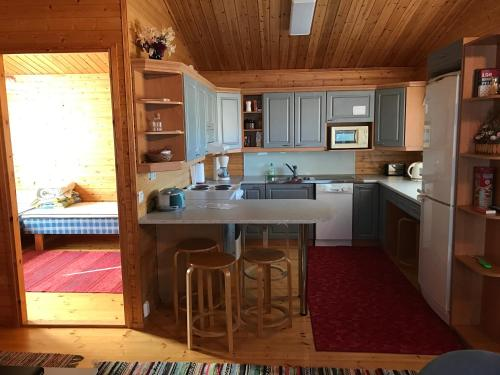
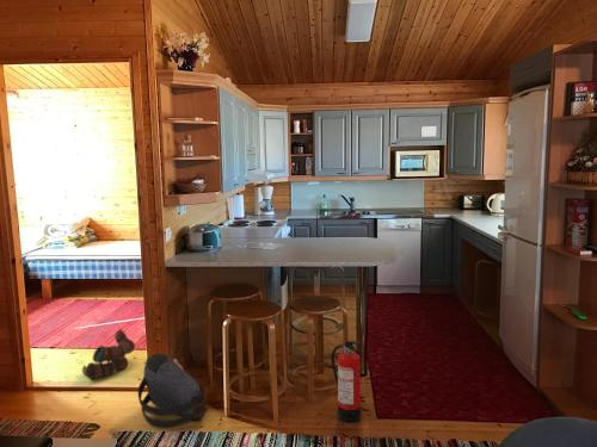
+ fire extinguisher (345, 375)
+ backpack (171, 389)
+ boots (105, 355)
